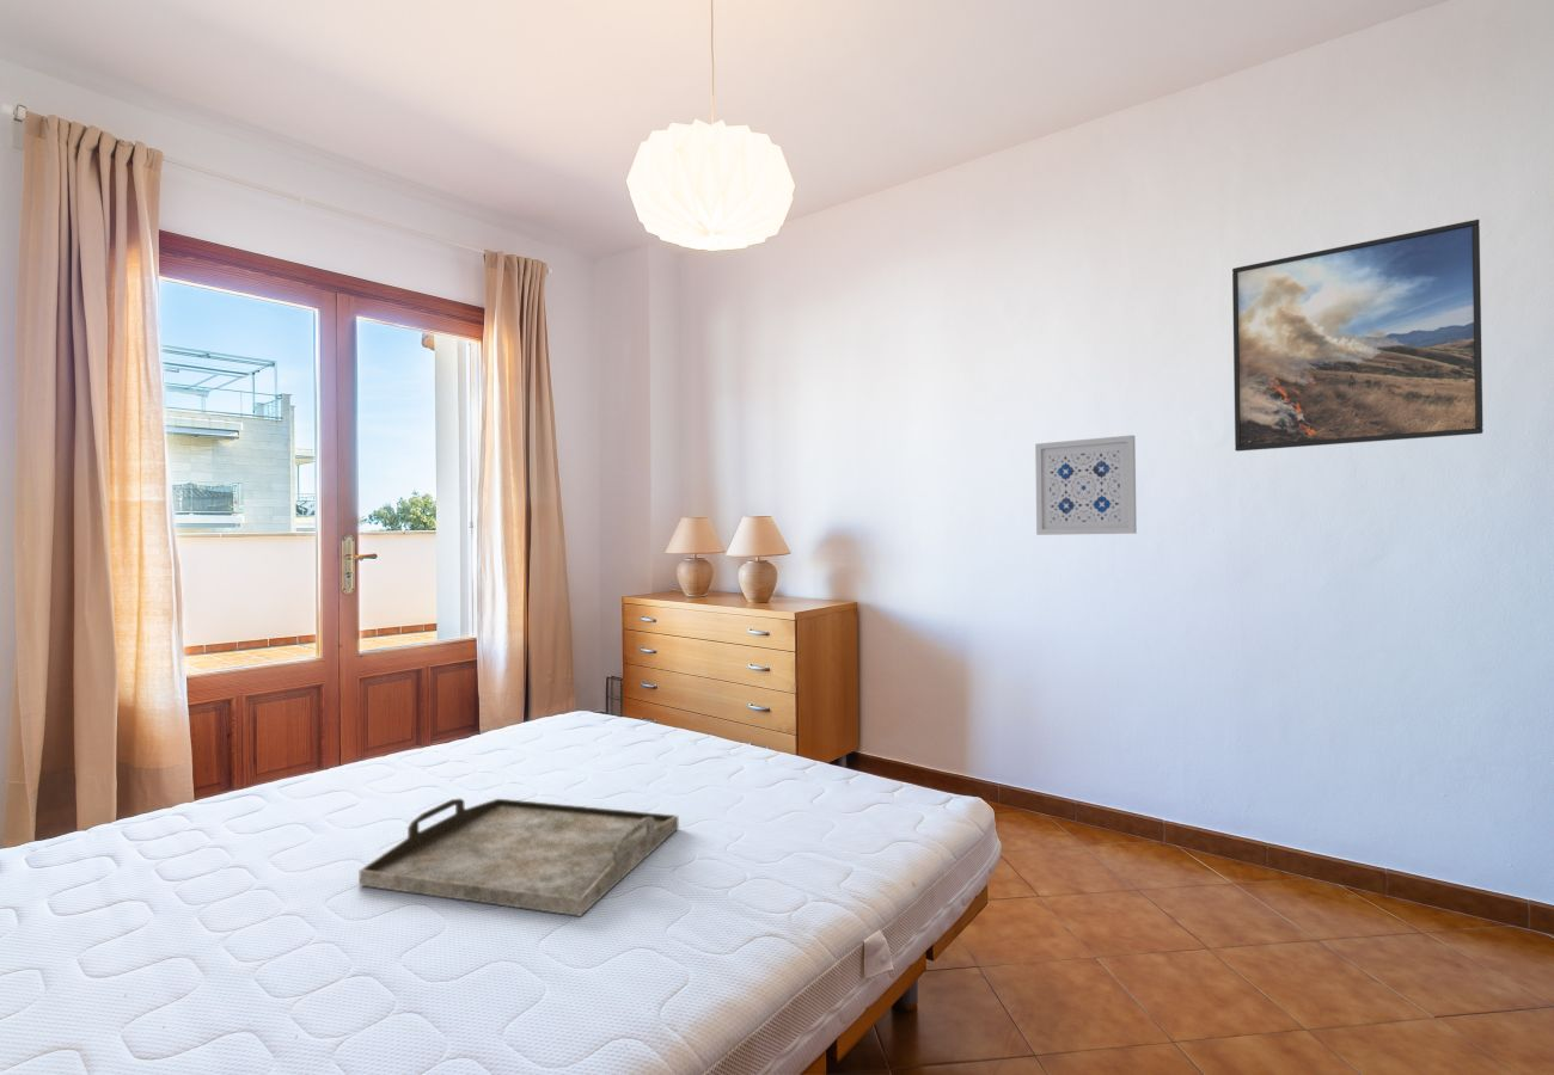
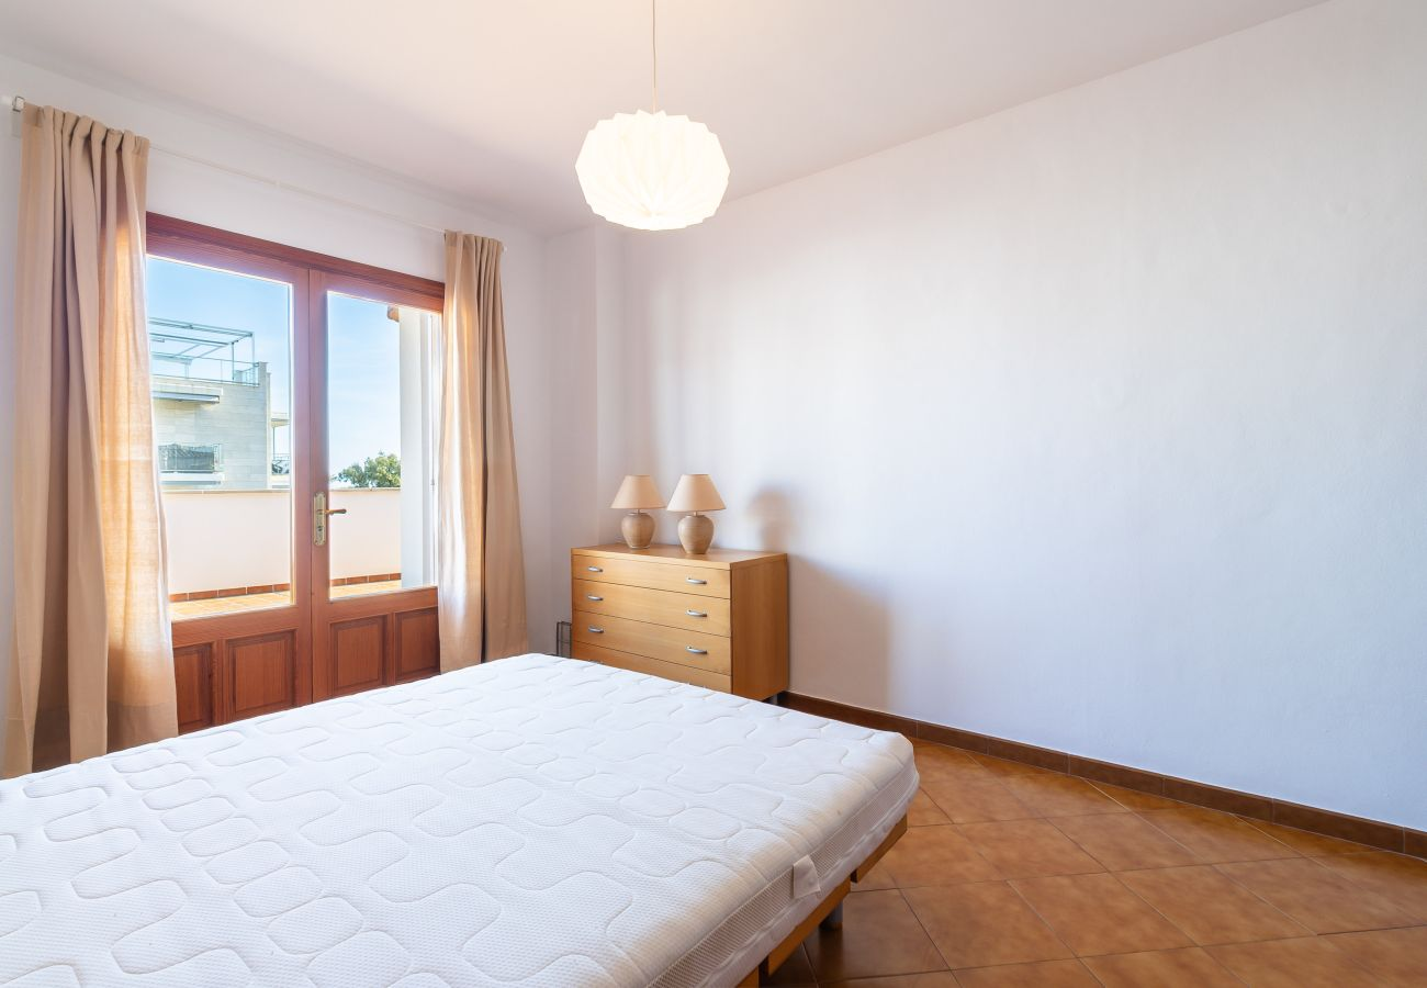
- serving tray (532, 835)
- wall art (1083, 486)
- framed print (1347, 344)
